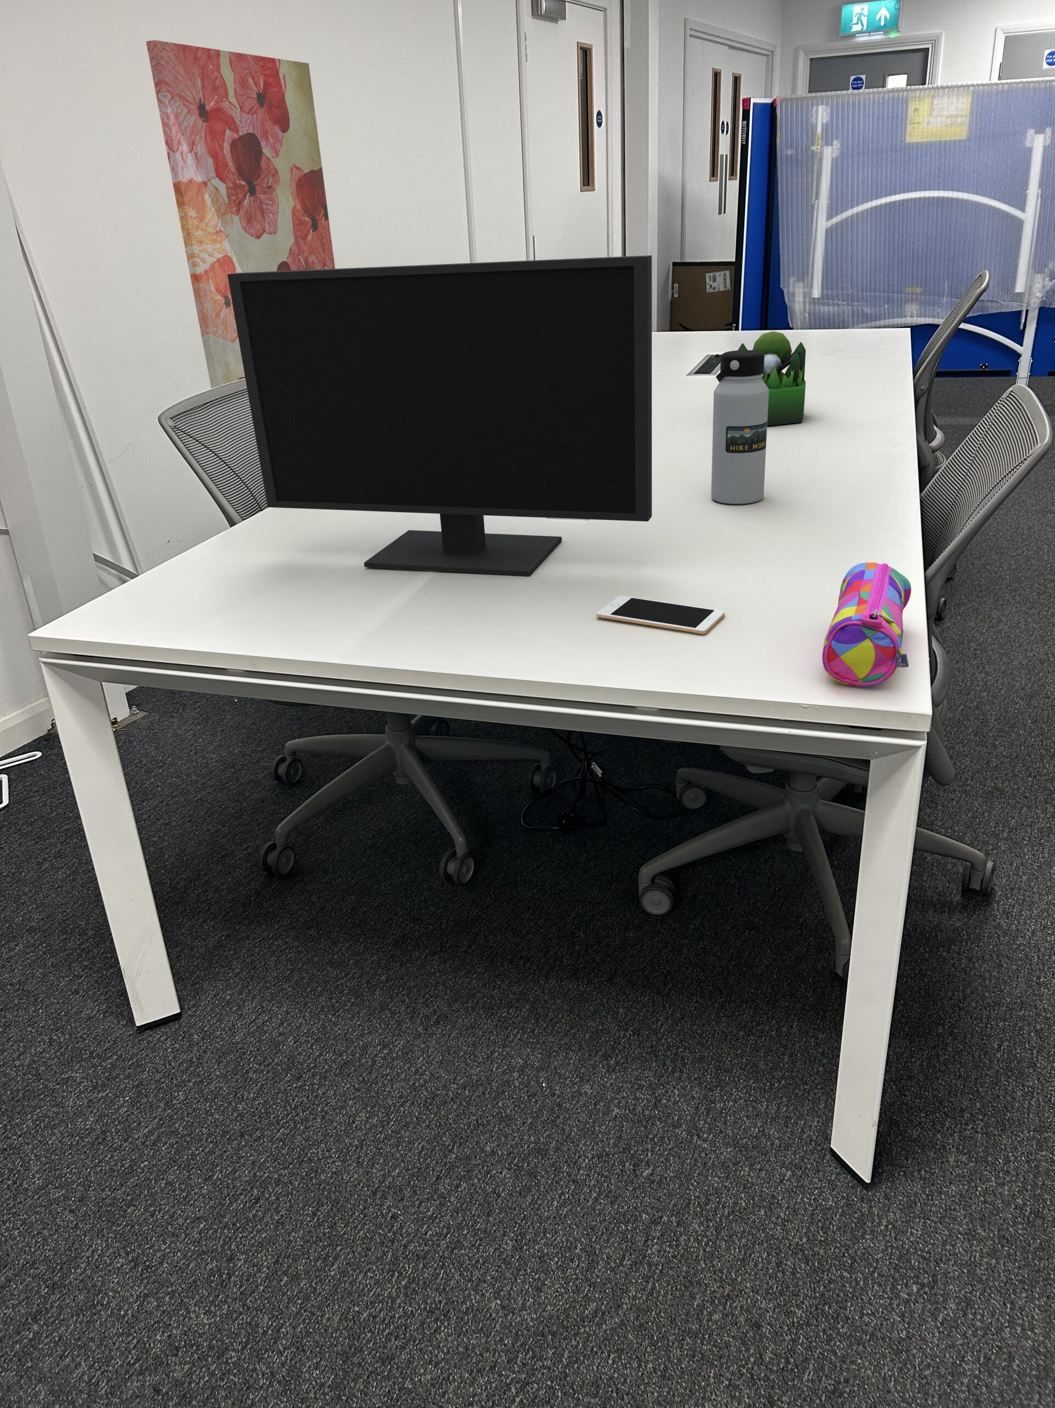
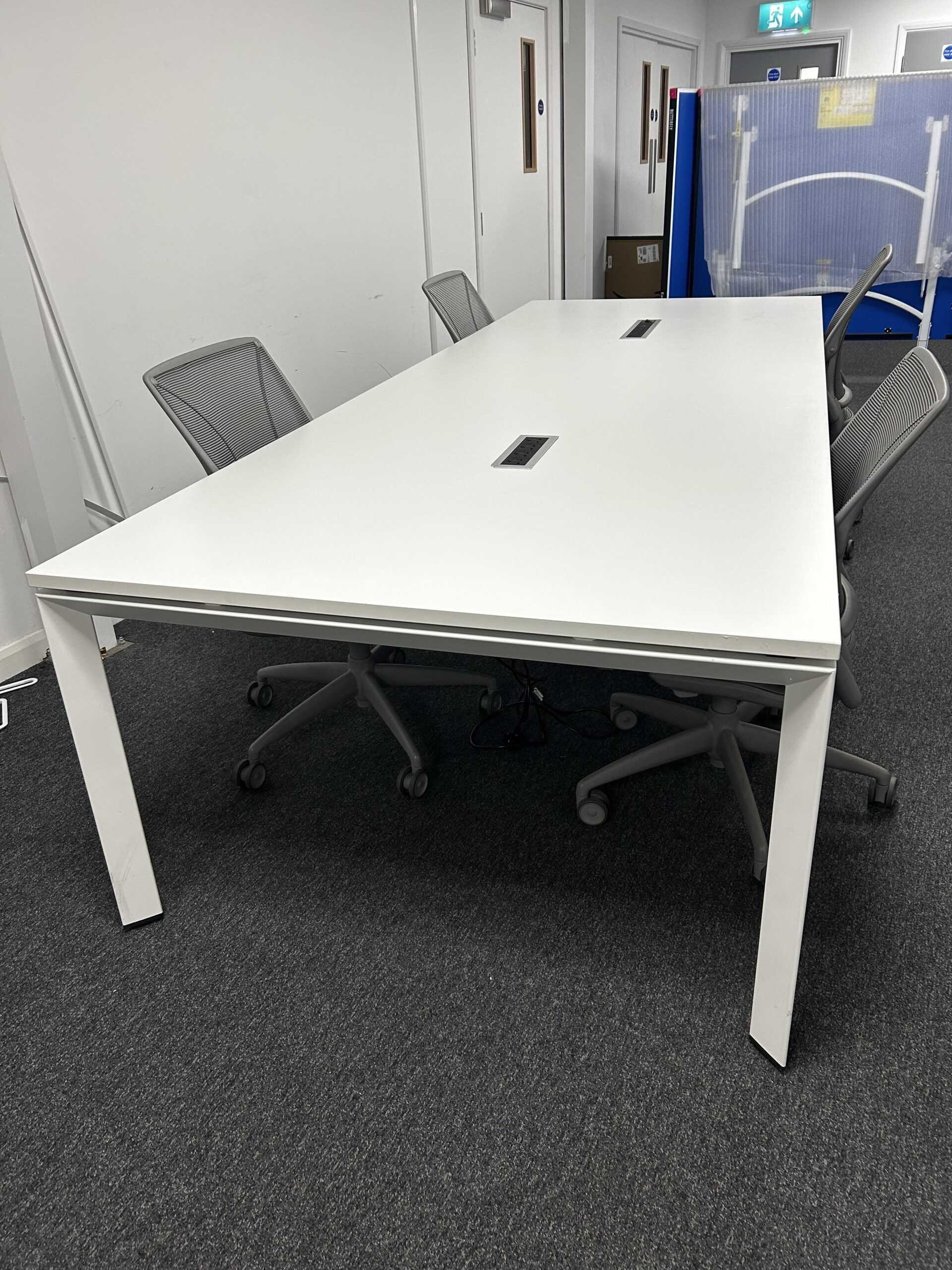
- pencil case (869, 621)
- cell phone (659, 614)
- monitor (453, 417)
- wall art (264, 234)
- plant (769, 376)
- water bottle (739, 427)
